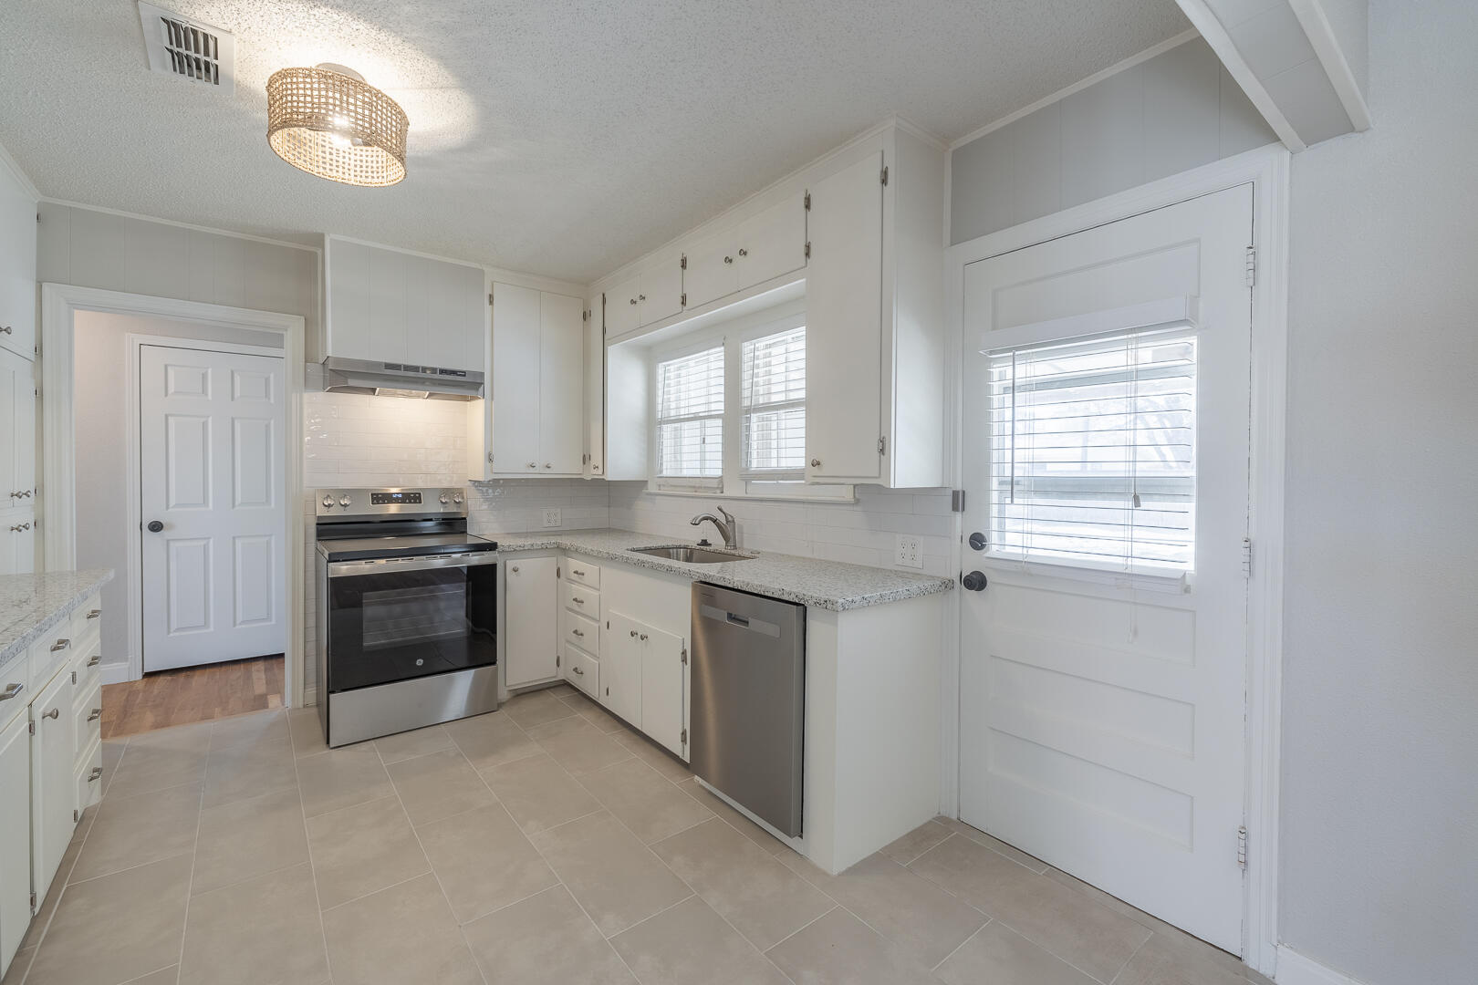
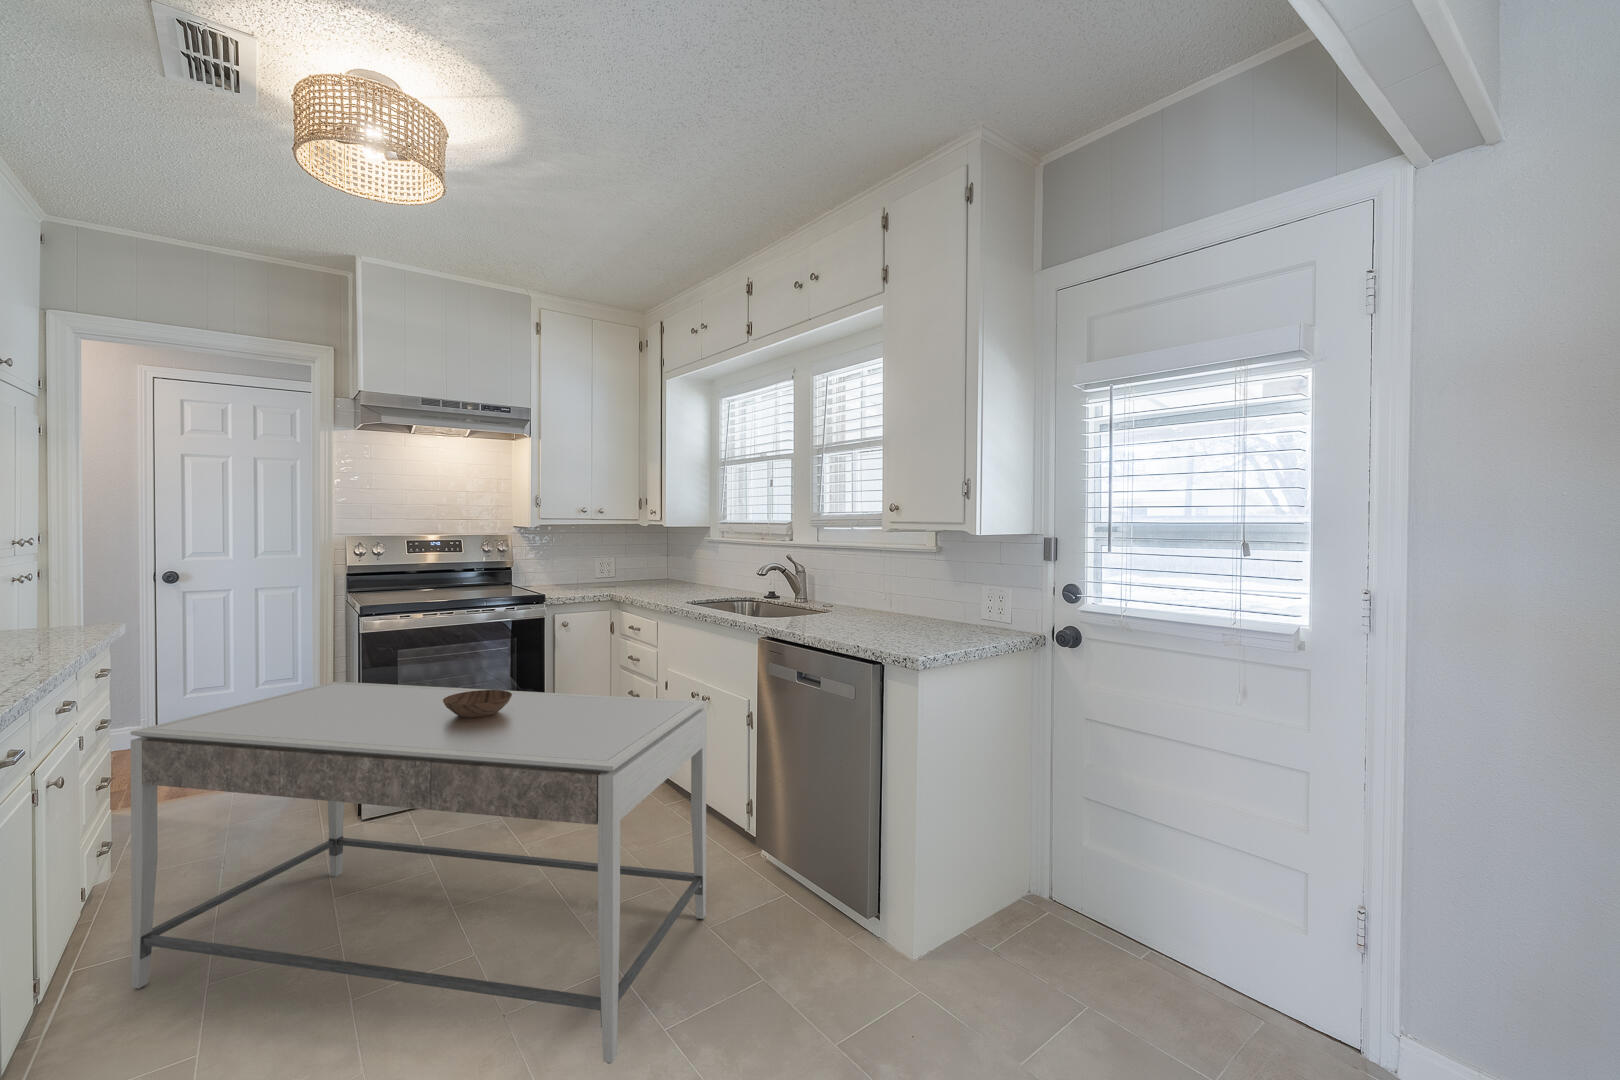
+ dining table (440, 847)
+ bowl (479, 704)
